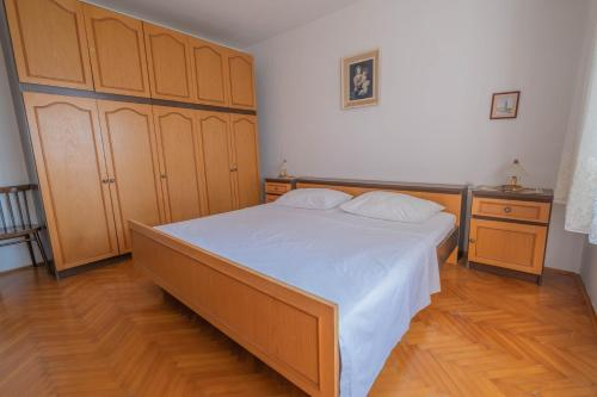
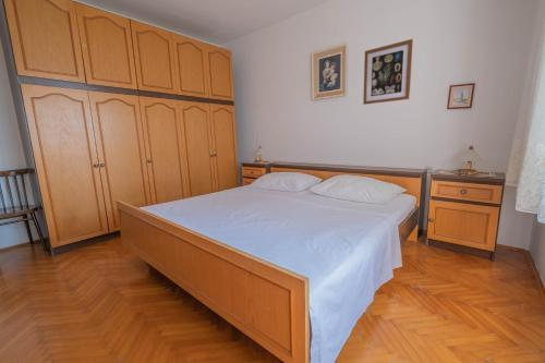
+ wall art (386, 74)
